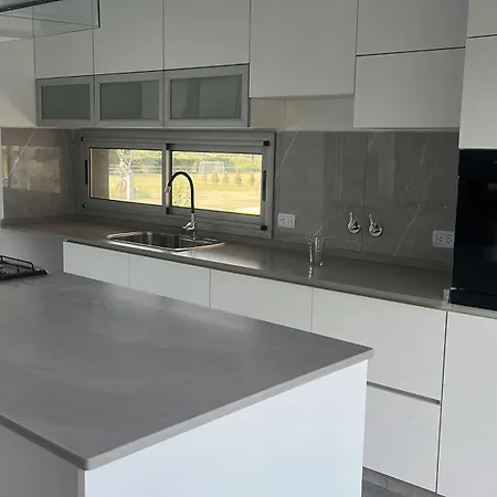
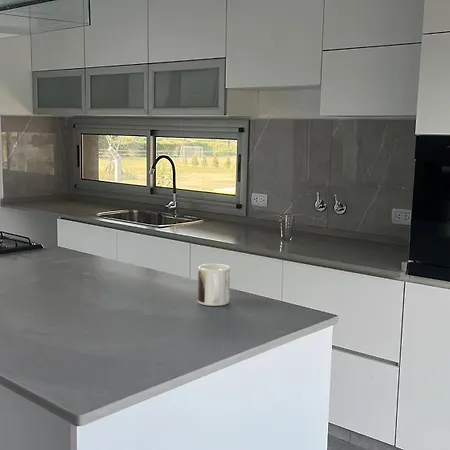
+ mug (212, 285)
